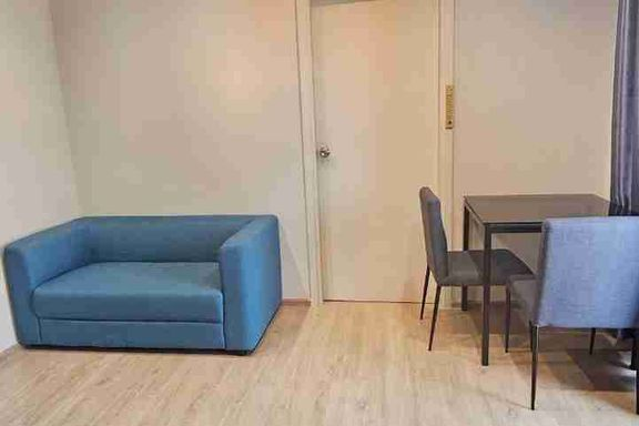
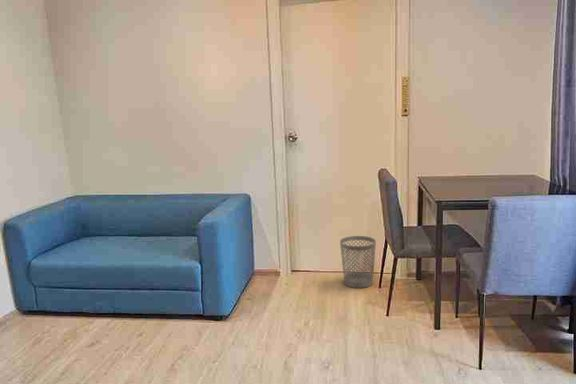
+ wastebasket (358, 262)
